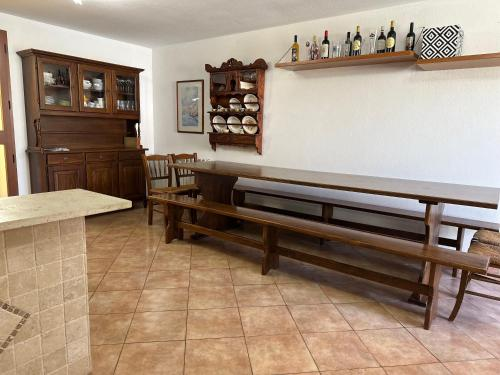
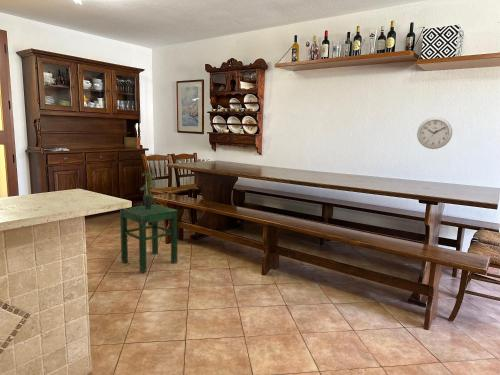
+ wall clock (434, 133)
+ potted plant (150, 190)
+ stool (150, 236)
